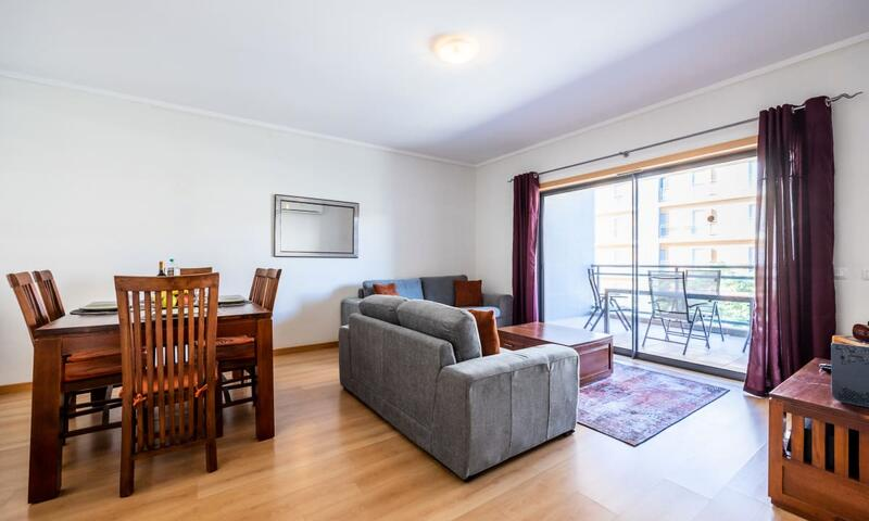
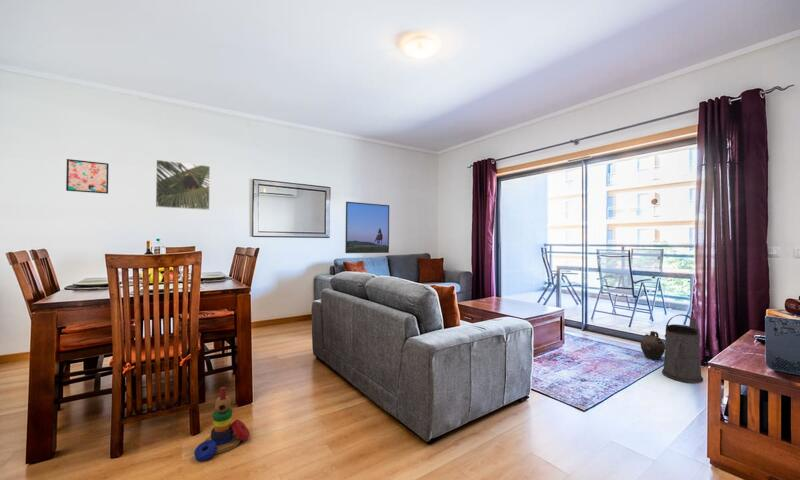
+ watering can (685, 343)
+ stacking toy (223, 417)
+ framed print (368, 228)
+ ceramic jug (652, 344)
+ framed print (183, 185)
+ wall art (87, 176)
